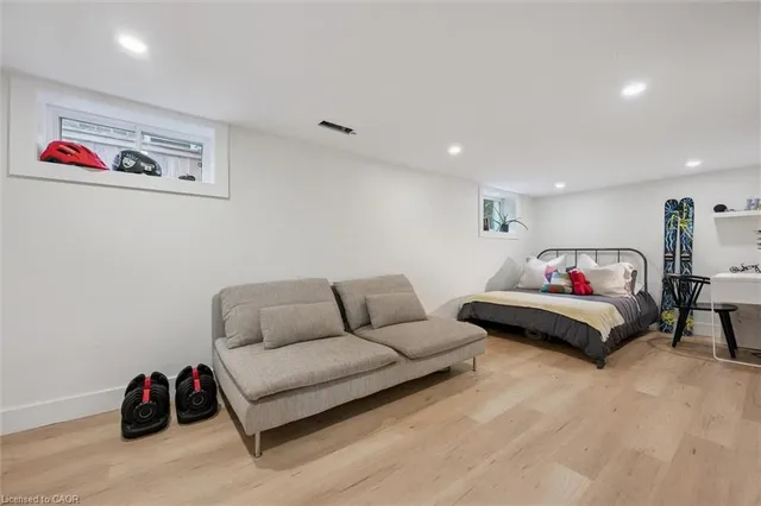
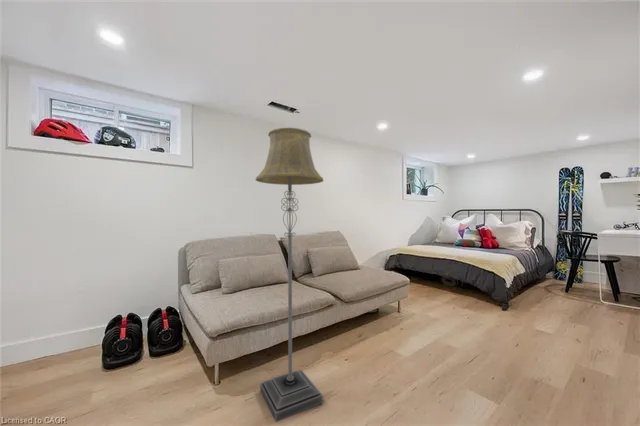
+ floor lamp (290, 265)
